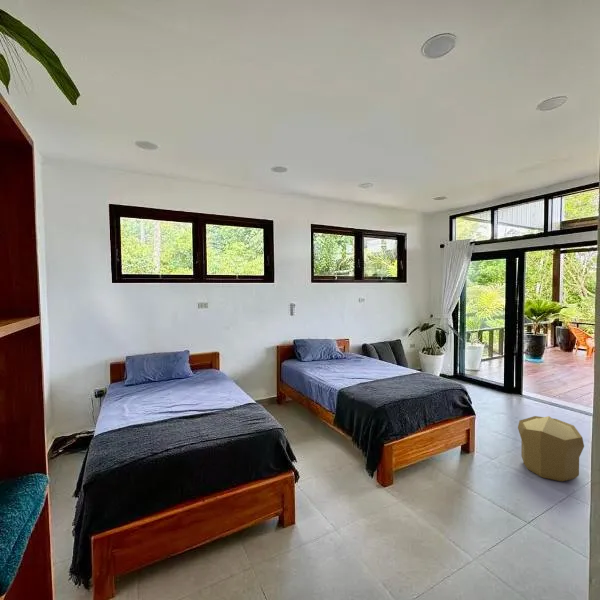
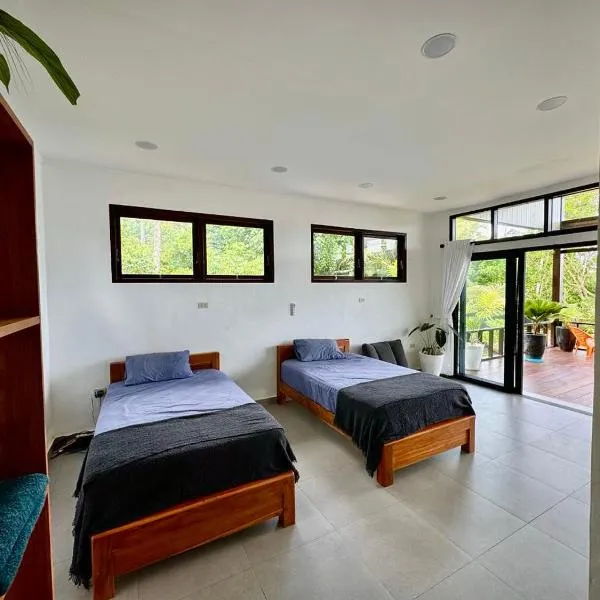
- pouf (548, 443)
